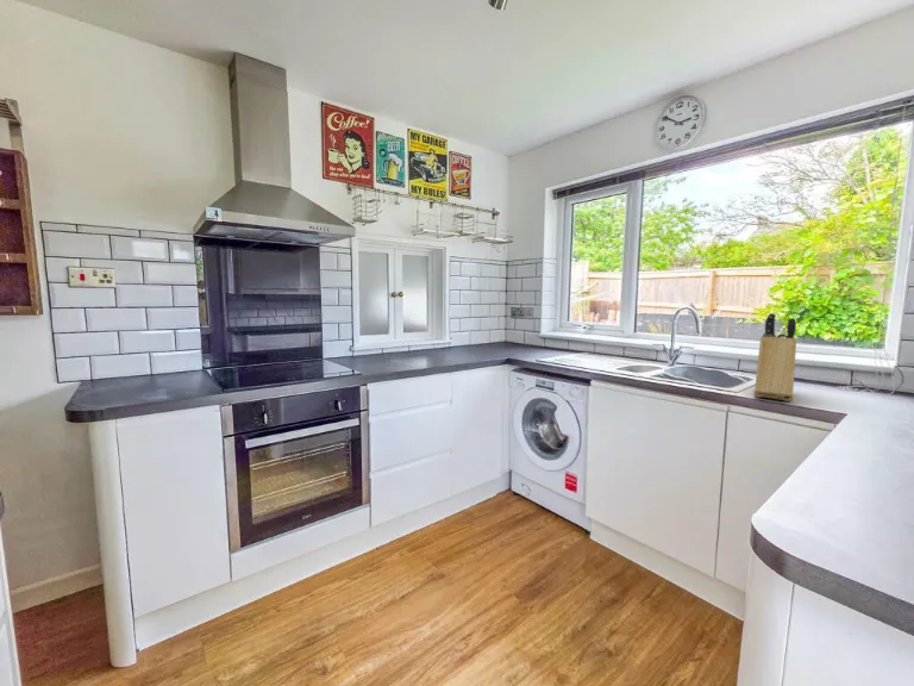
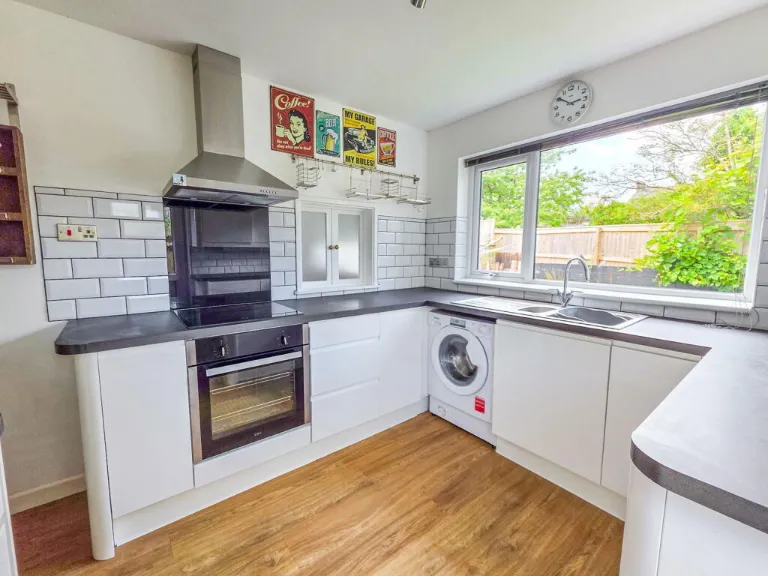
- knife block (776, 354)
